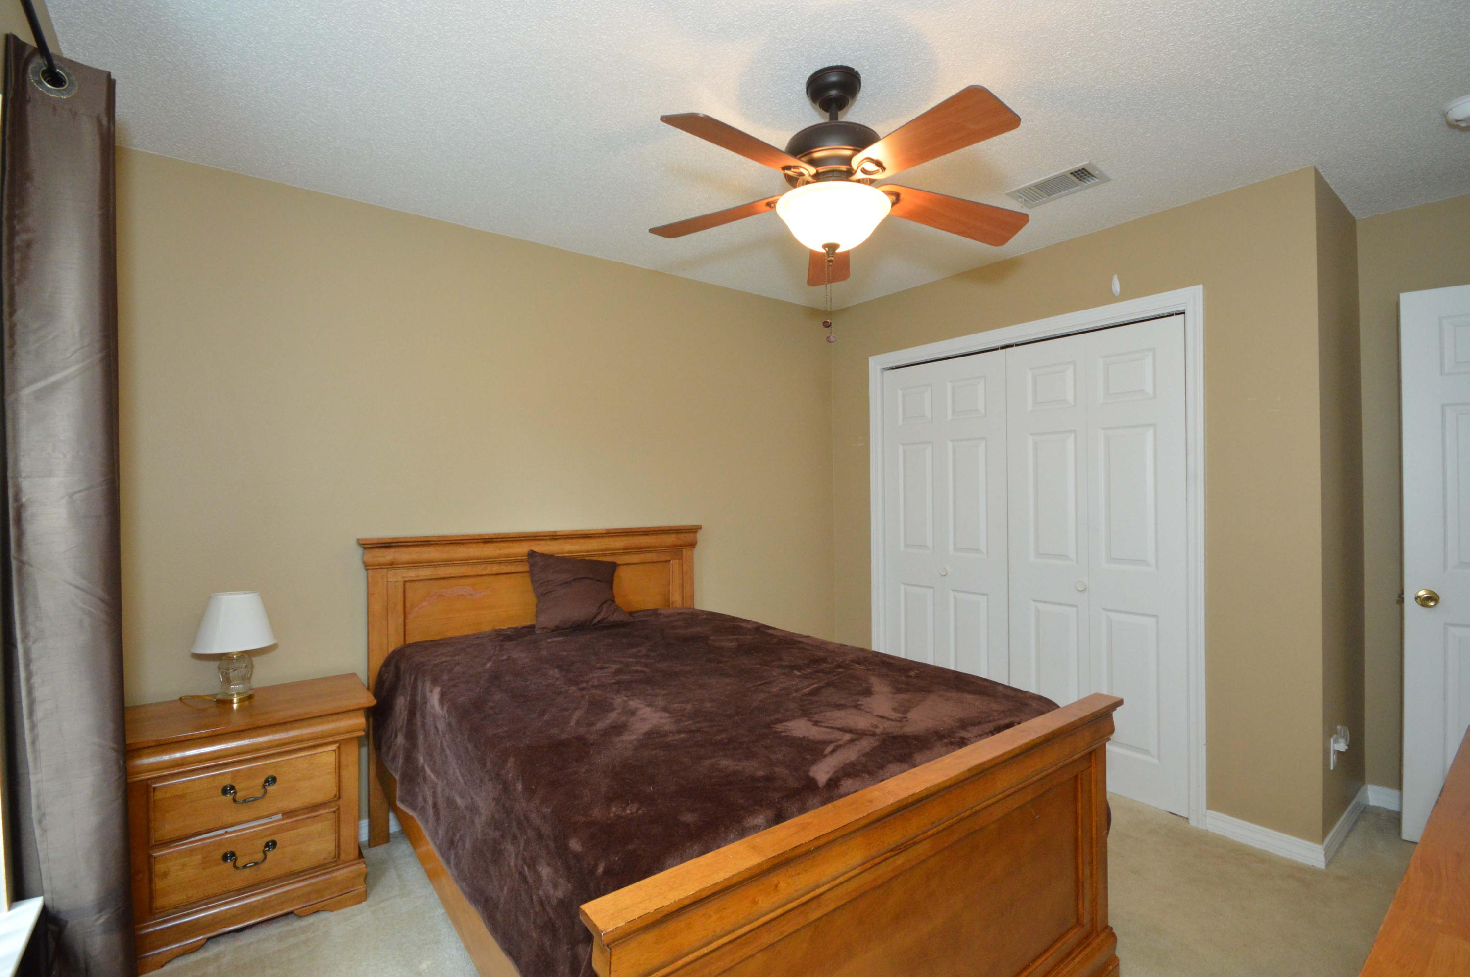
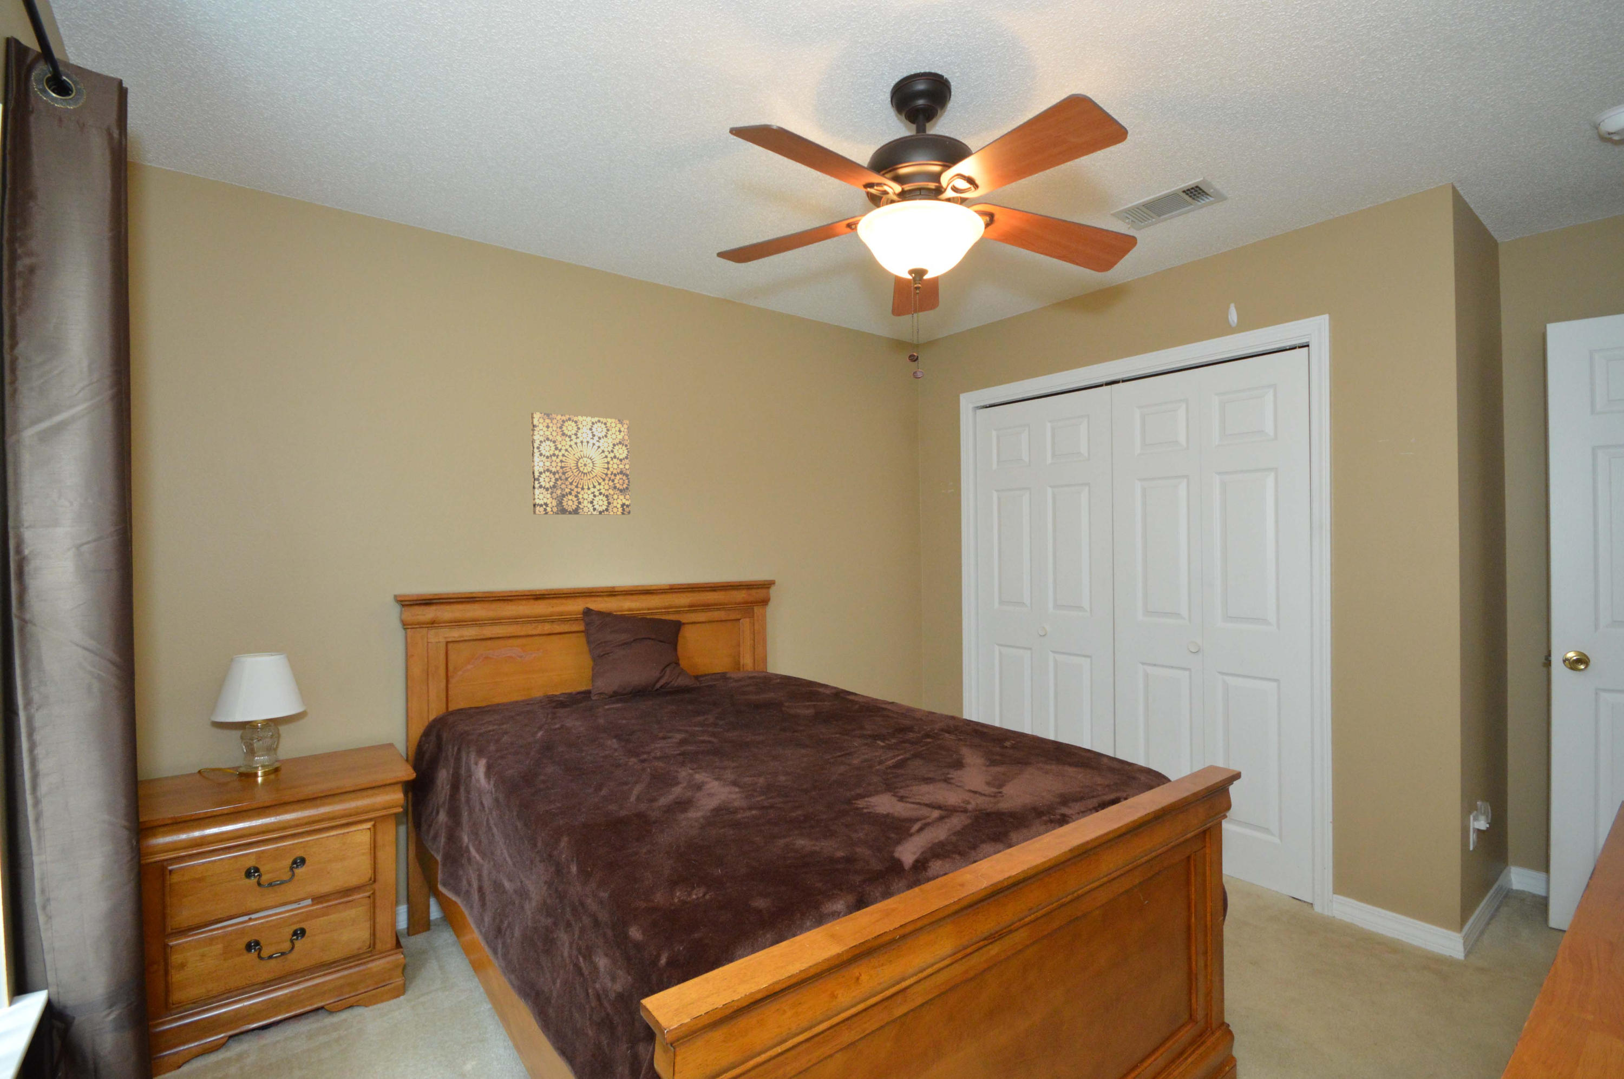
+ wall art (582, 465)
